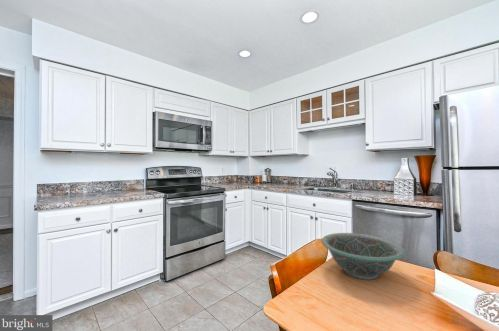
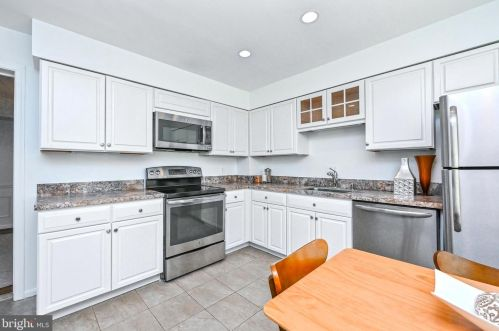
- decorative bowl (360, 257)
